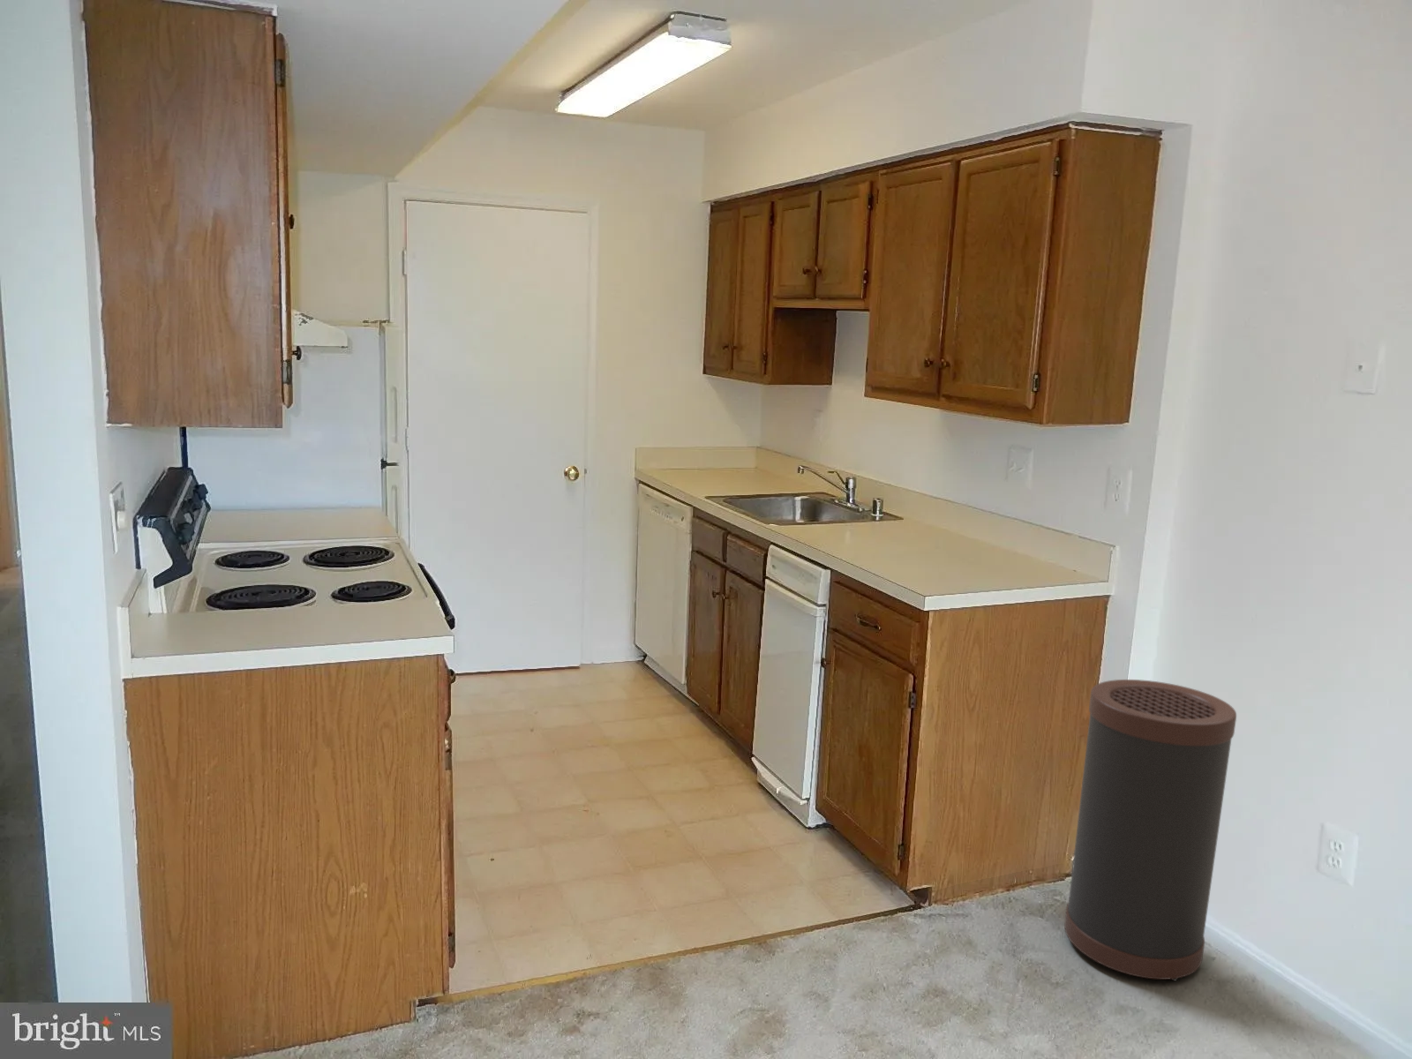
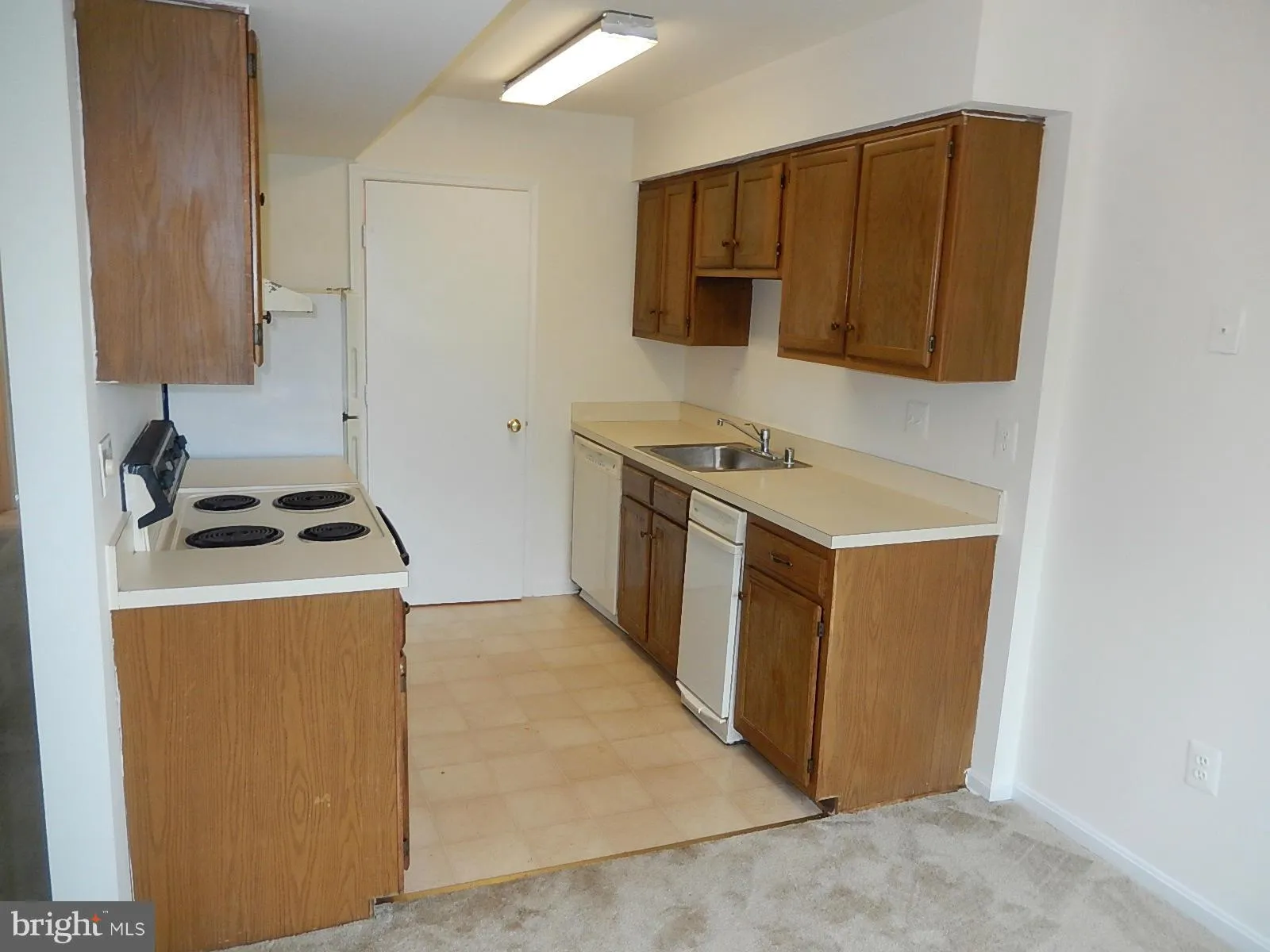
- trash can (1145, 825)
